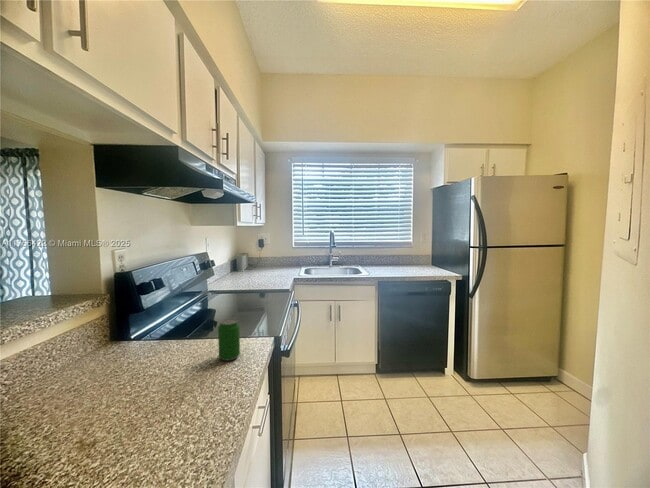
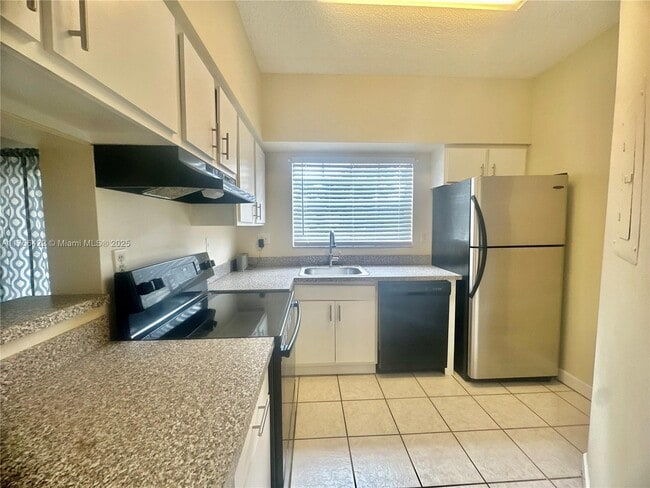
- beverage can (229, 339)
